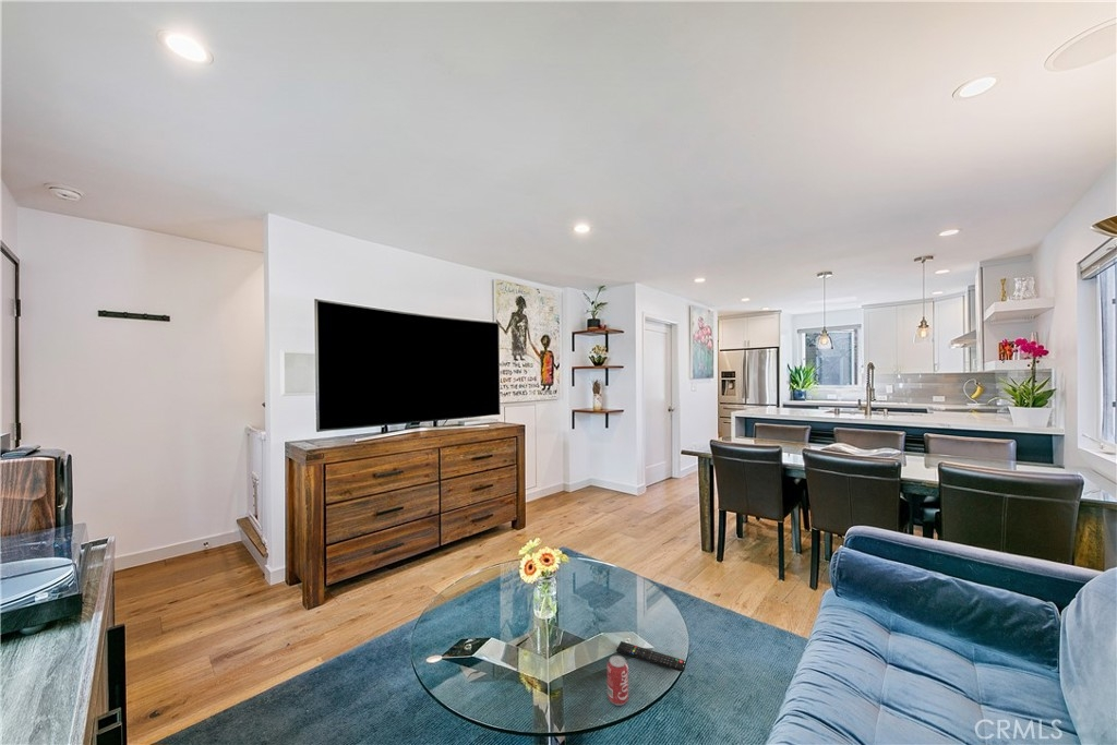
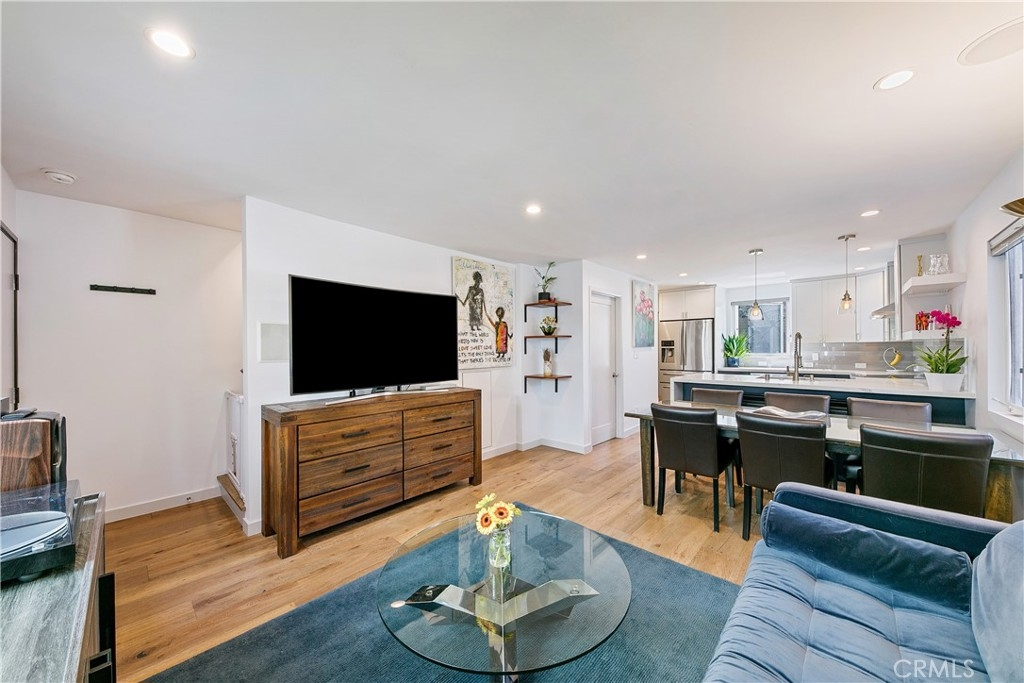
- remote control (650, 657)
- beverage can (617, 680)
